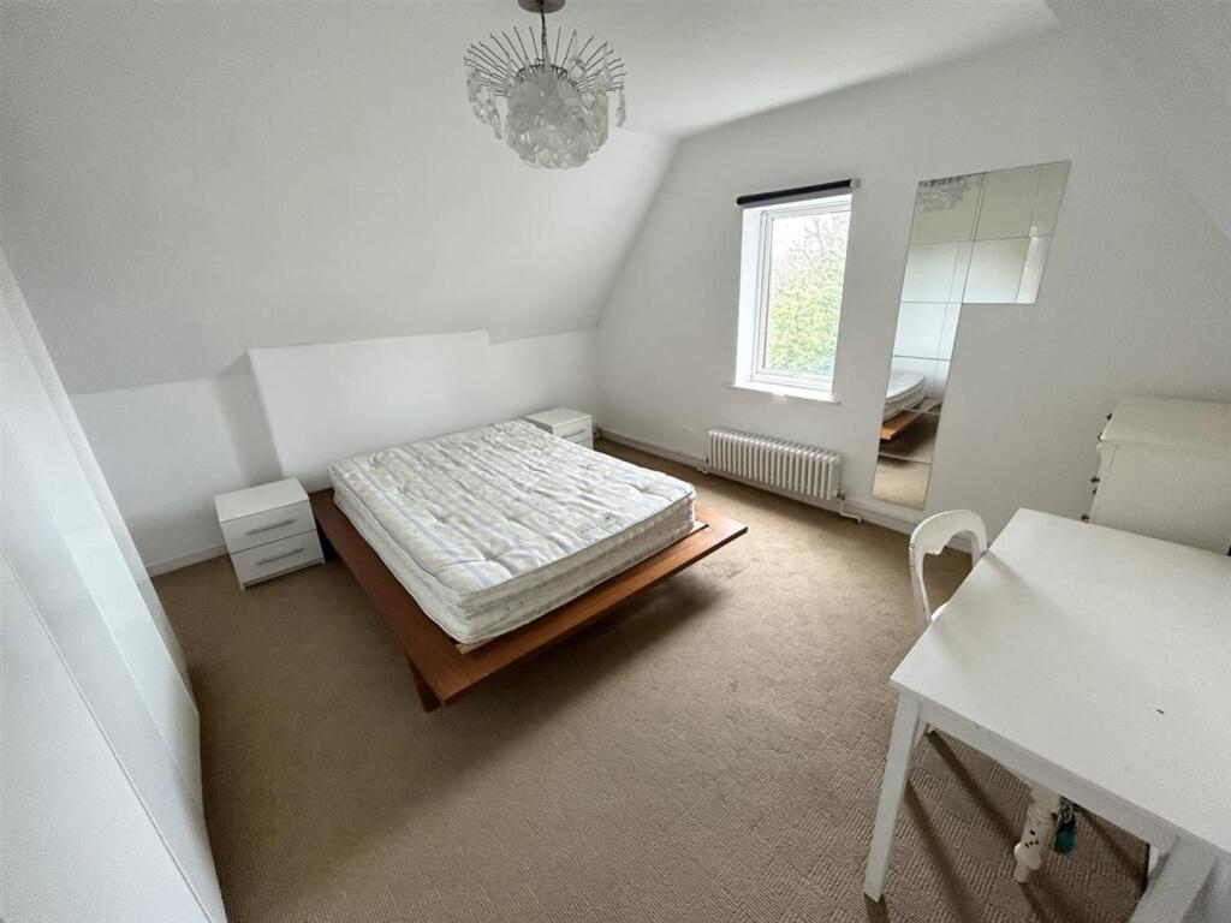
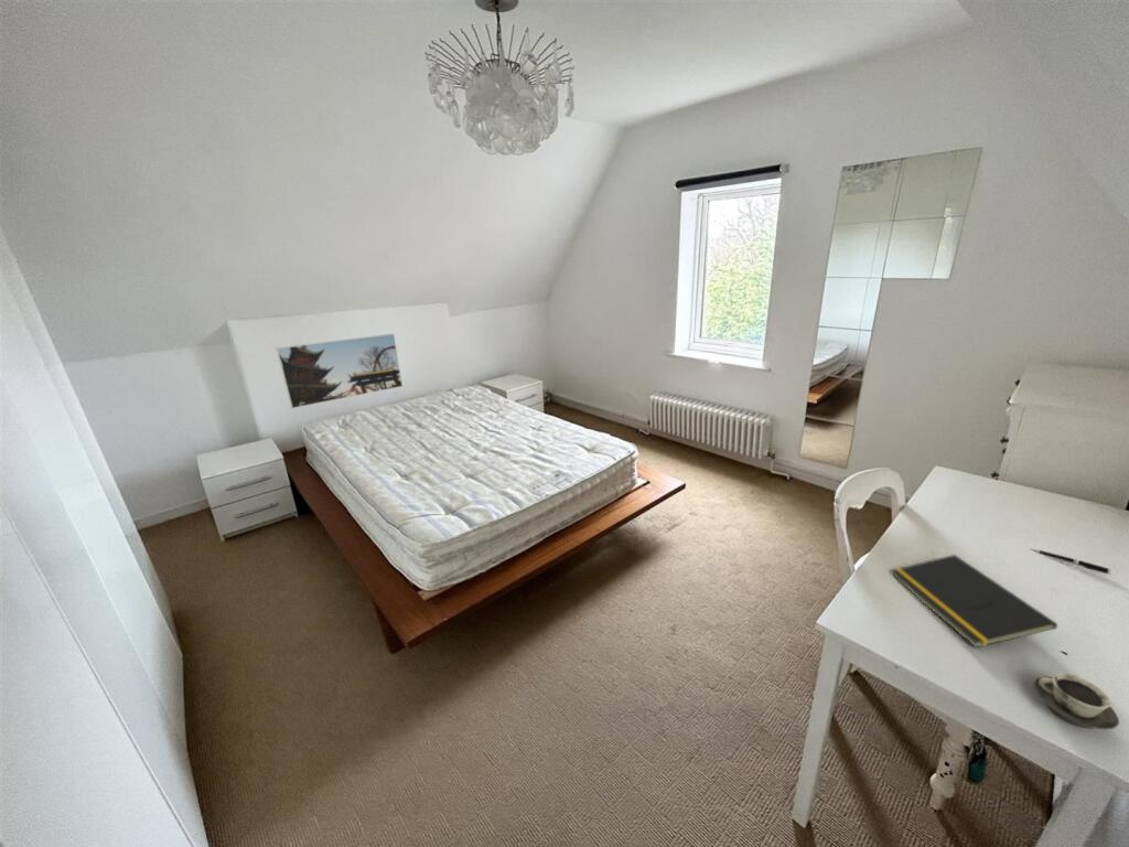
+ notepad (964, 596)
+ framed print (345, 368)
+ pen (1067, 558)
+ cup (1075, 699)
